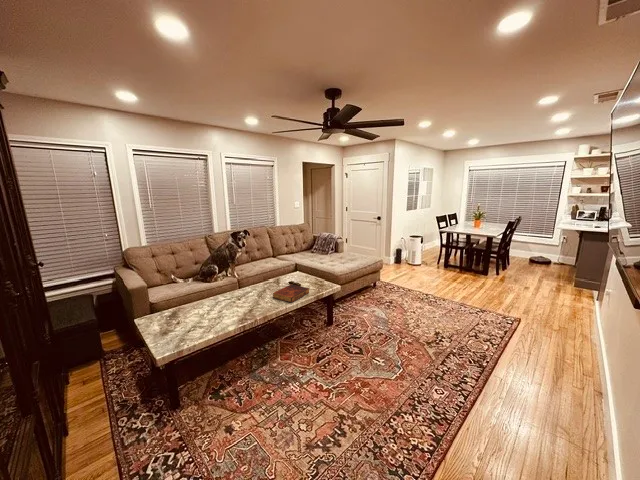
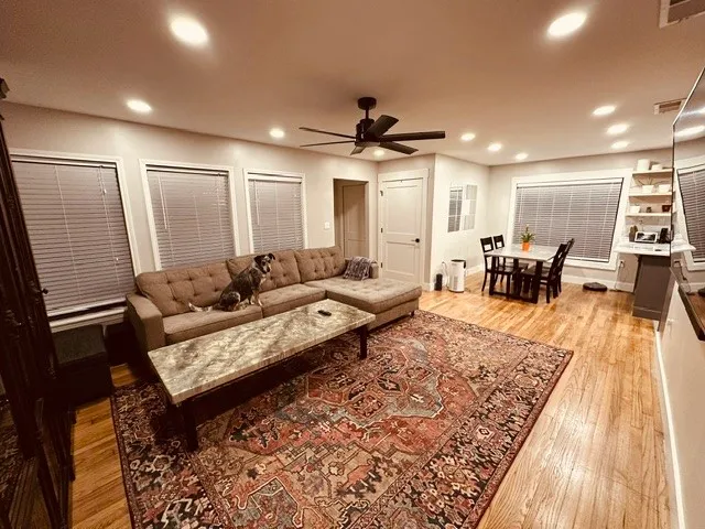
- book (291, 292)
